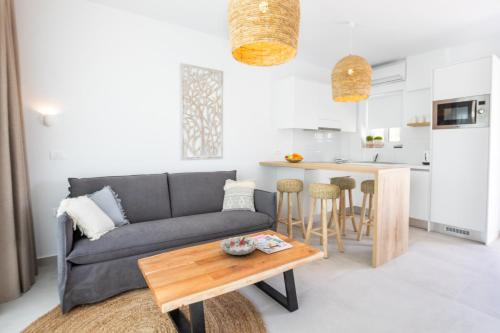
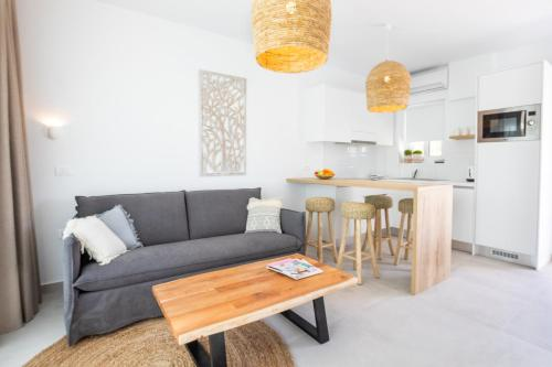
- decorative bowl (239, 247)
